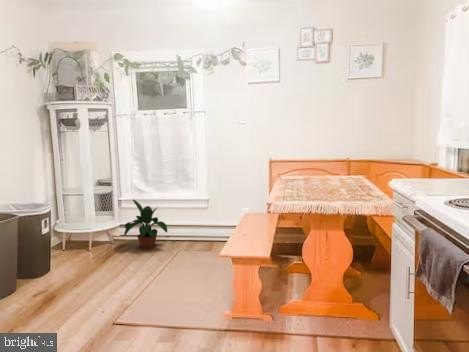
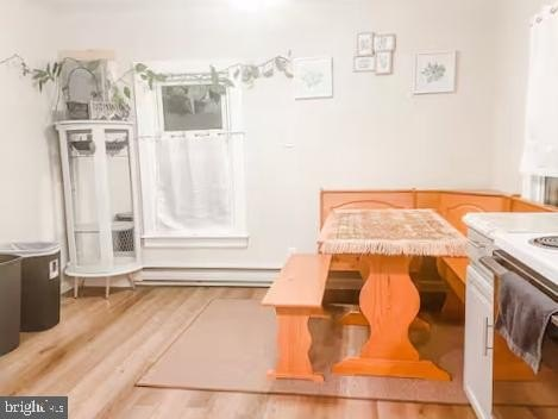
- potted plant (146, 222)
